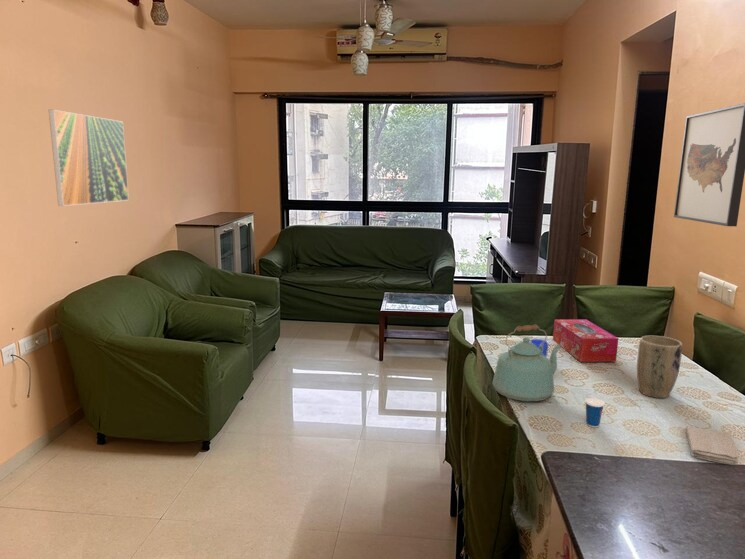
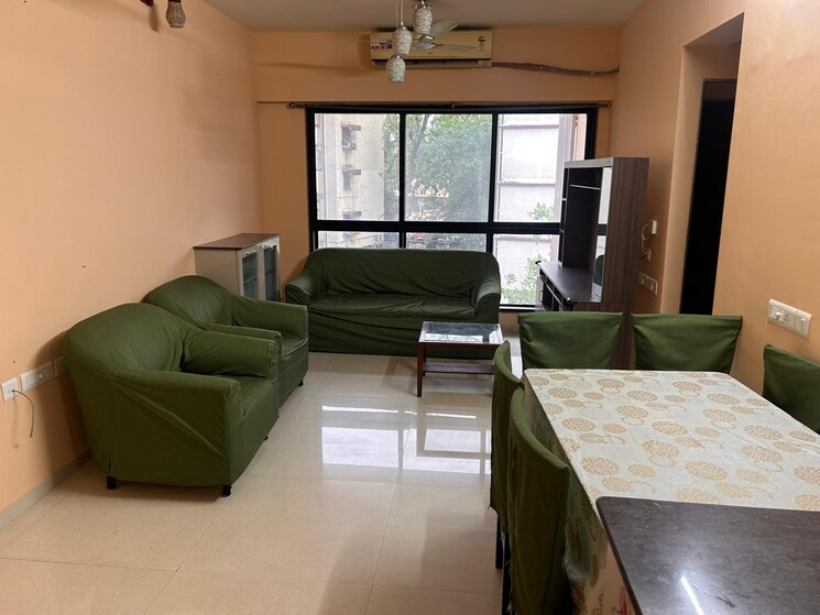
- cup (594, 406)
- washcloth (711, 443)
- kettle (530, 358)
- wall art (709, 166)
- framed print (93, 160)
- plant pot (657, 367)
- tissue box (583, 339)
- cup (538, 347)
